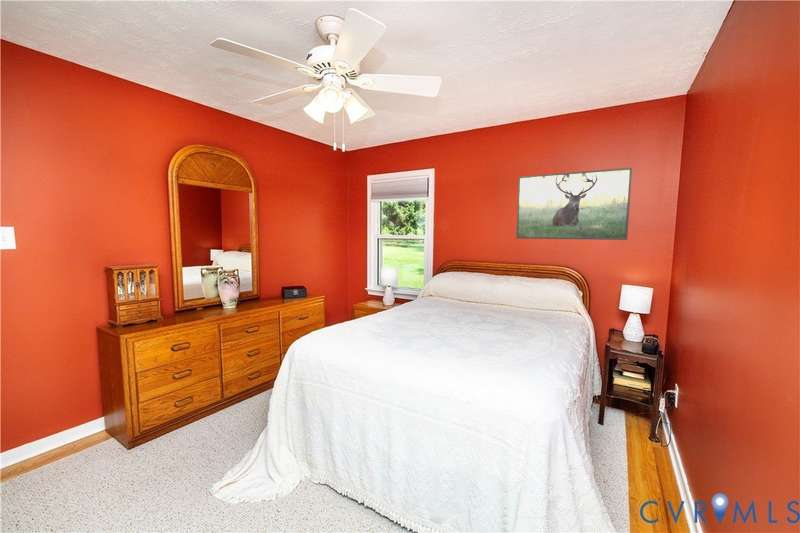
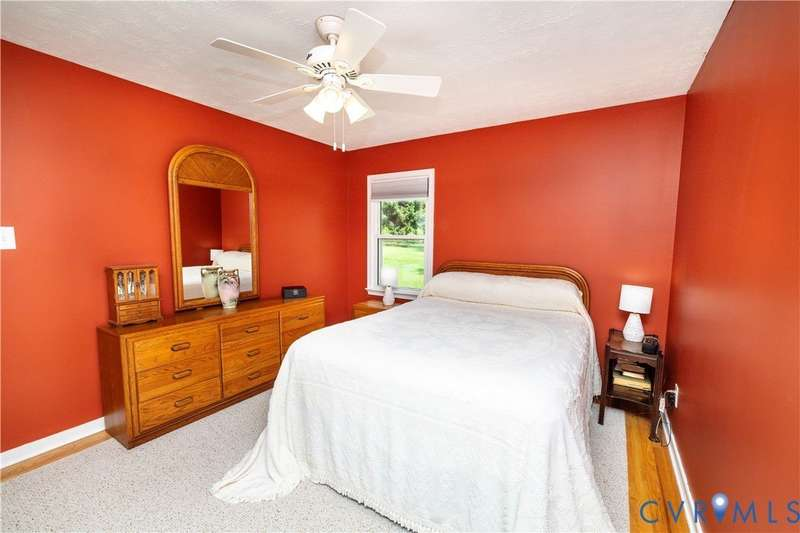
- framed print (569, 206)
